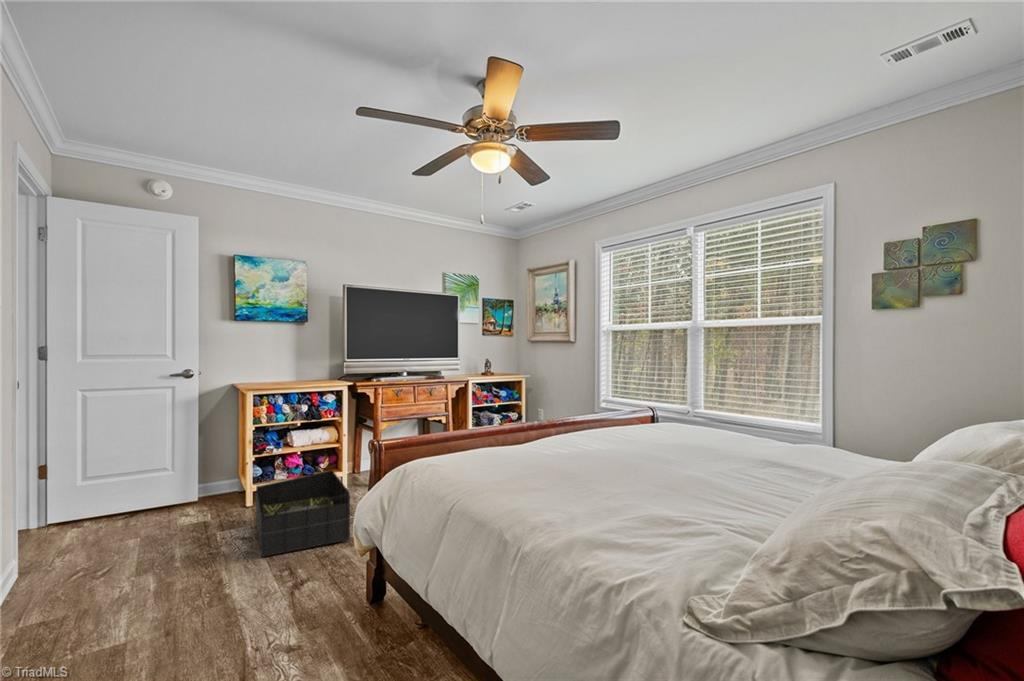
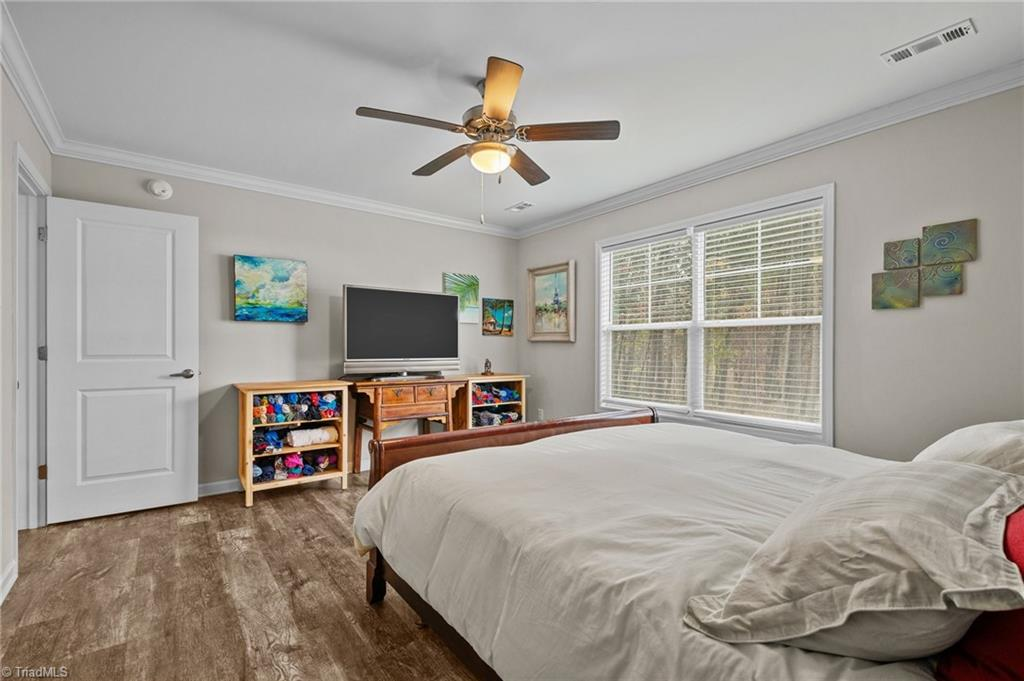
- storage bin (301, 509)
